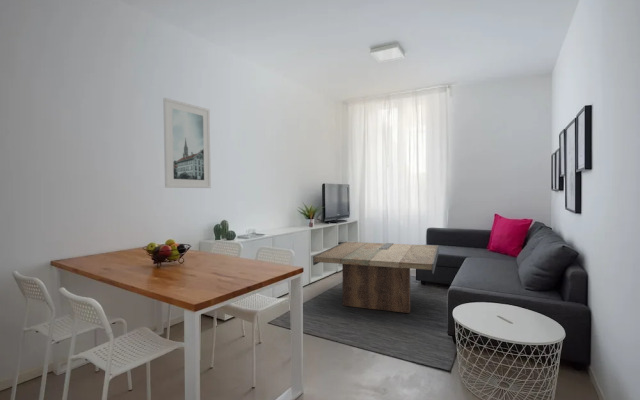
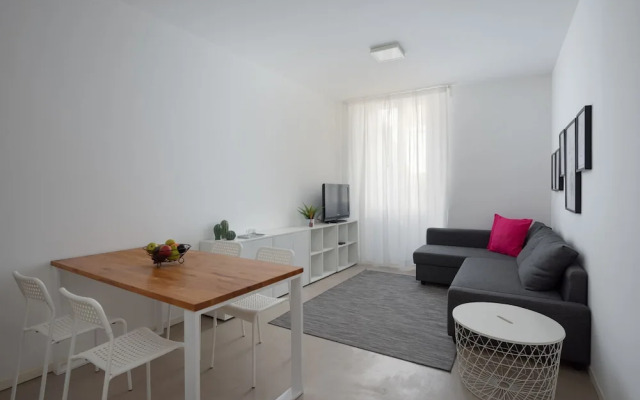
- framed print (188, 146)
- coffee table (381, 274)
